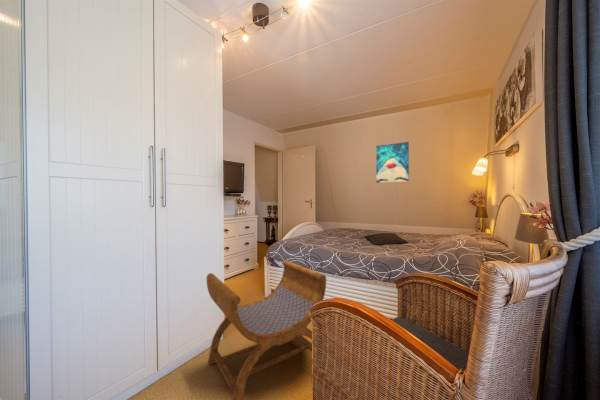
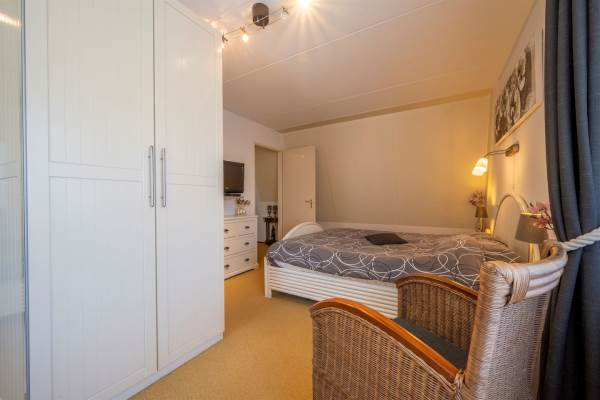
- stool (266, 318)
- wall art (392, 163)
